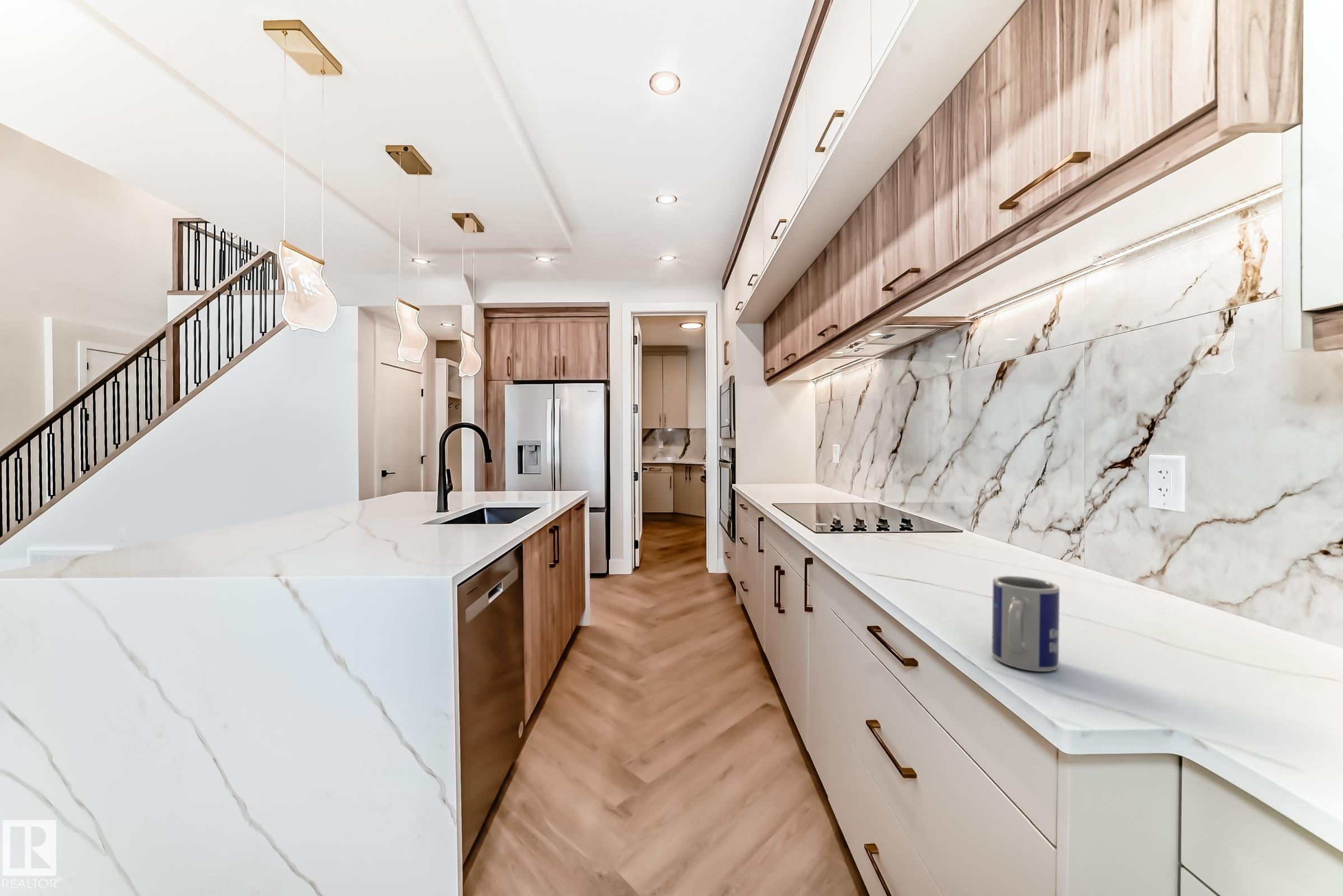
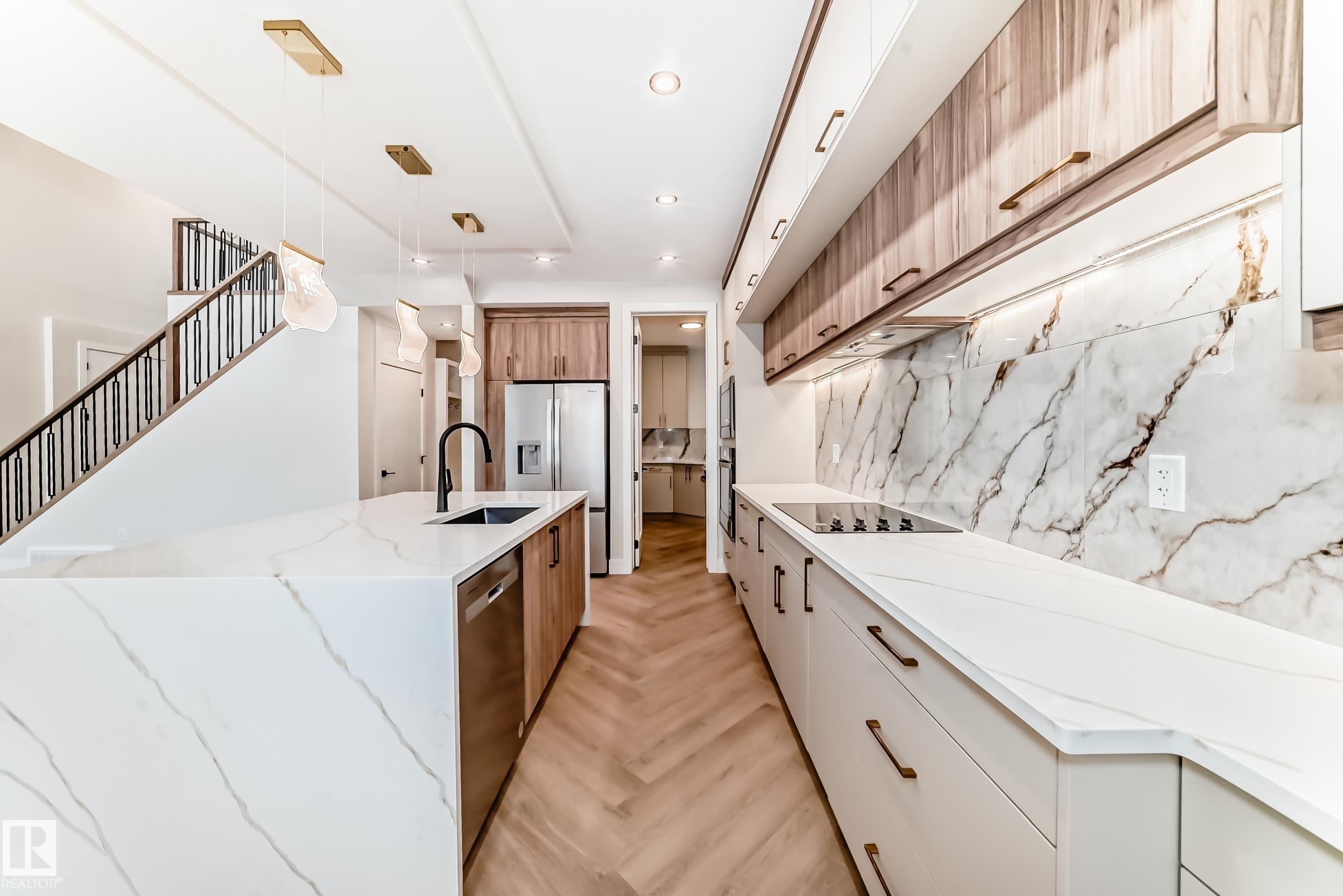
- mug (1022, 624)
